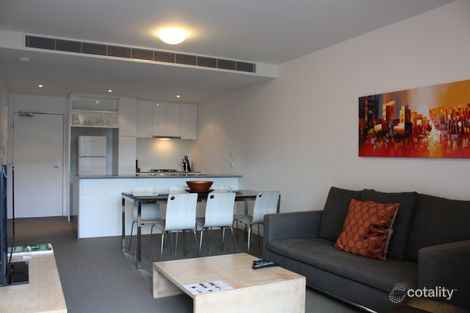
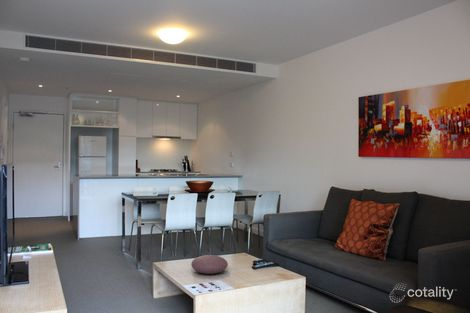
+ decorative bowl (209, 264)
